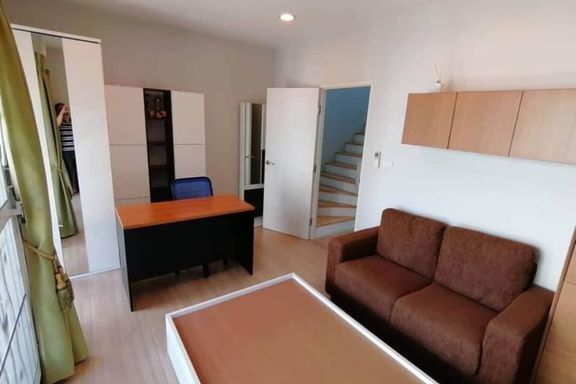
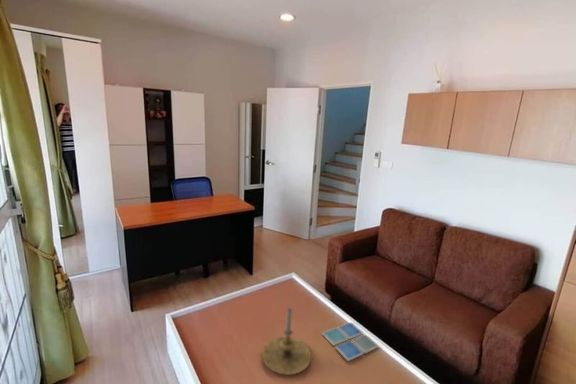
+ candle holder (288, 332)
+ drink coaster (349, 339)
